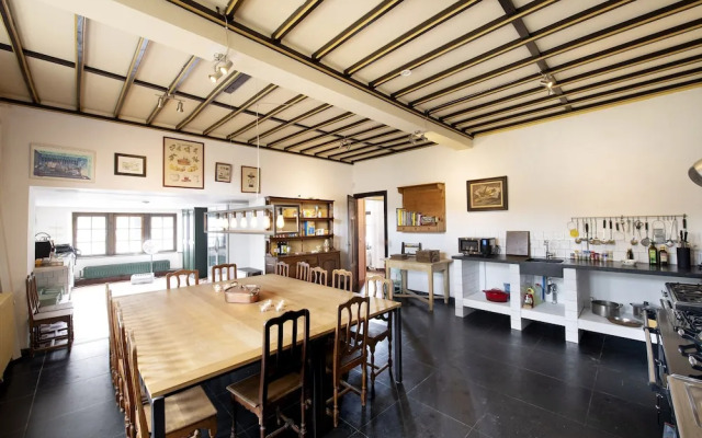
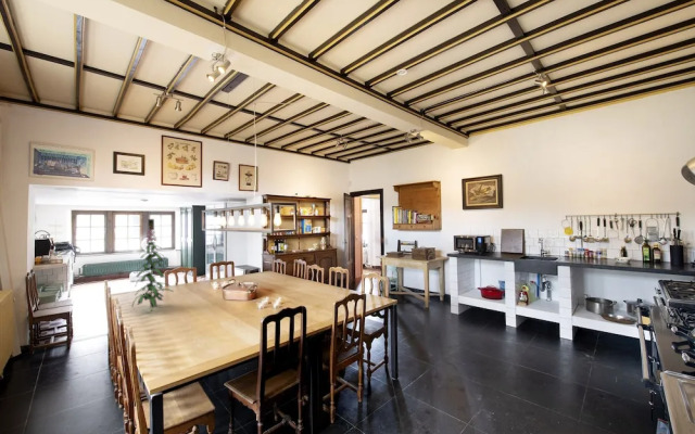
+ plant (153, 264)
